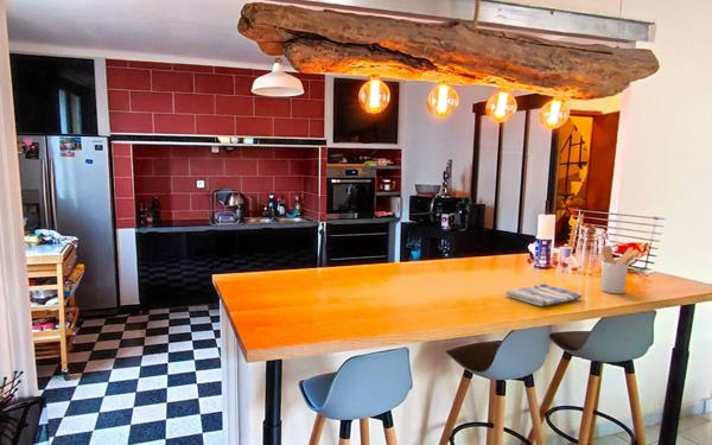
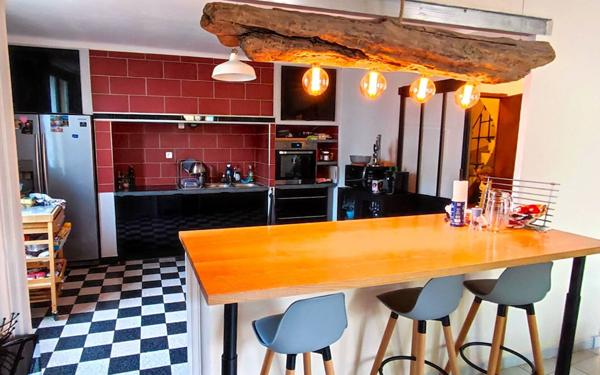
- dish towel (542, 293)
- utensil holder (619, 268)
